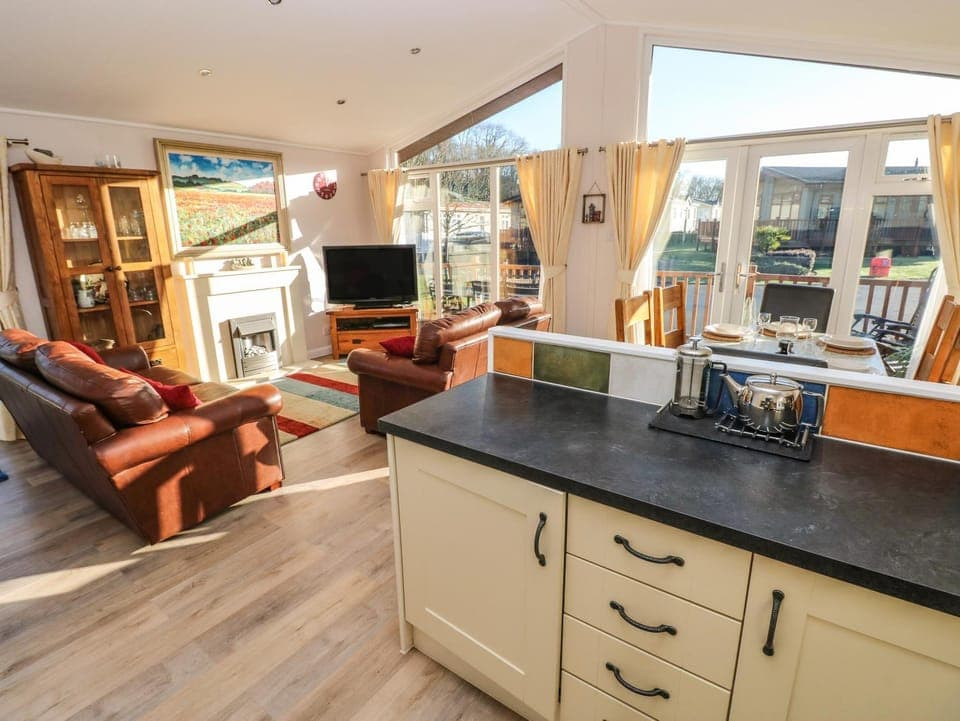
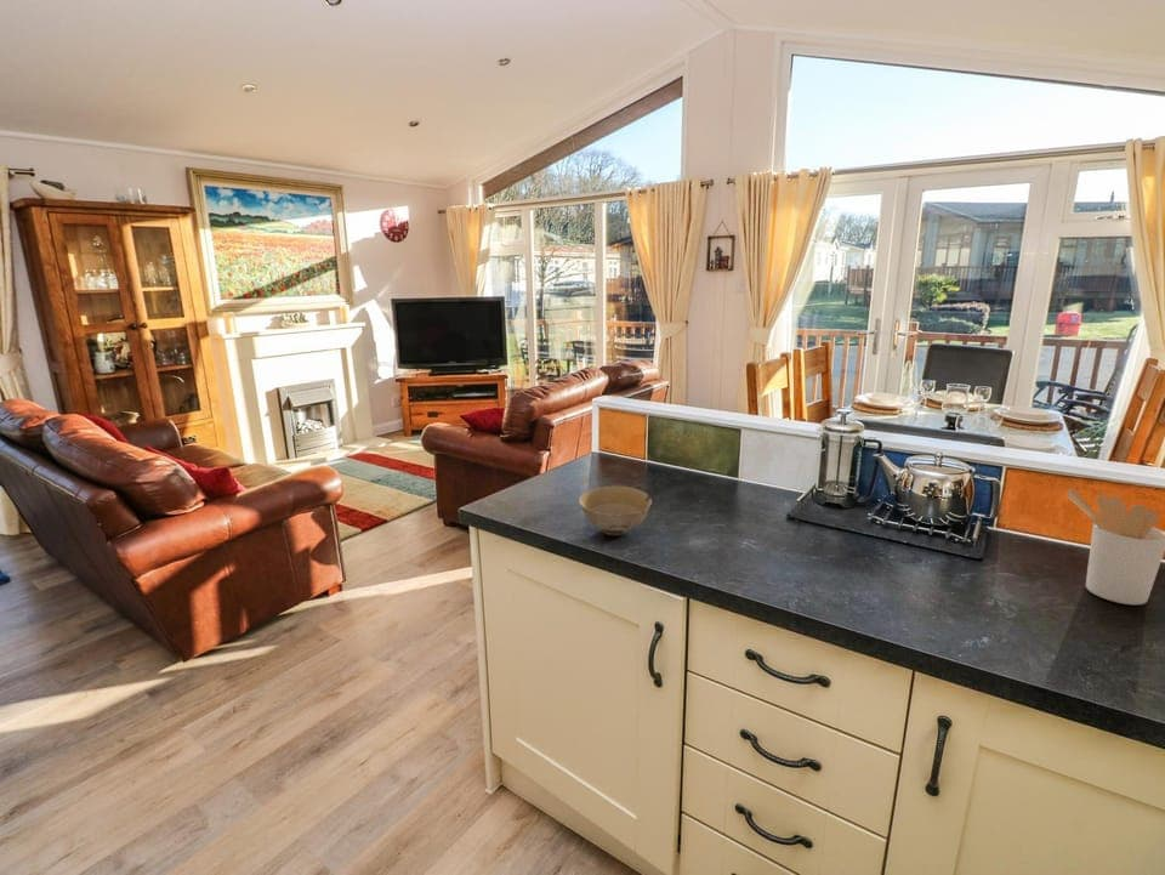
+ bowl (614, 515)
+ utensil holder (1107, 542)
